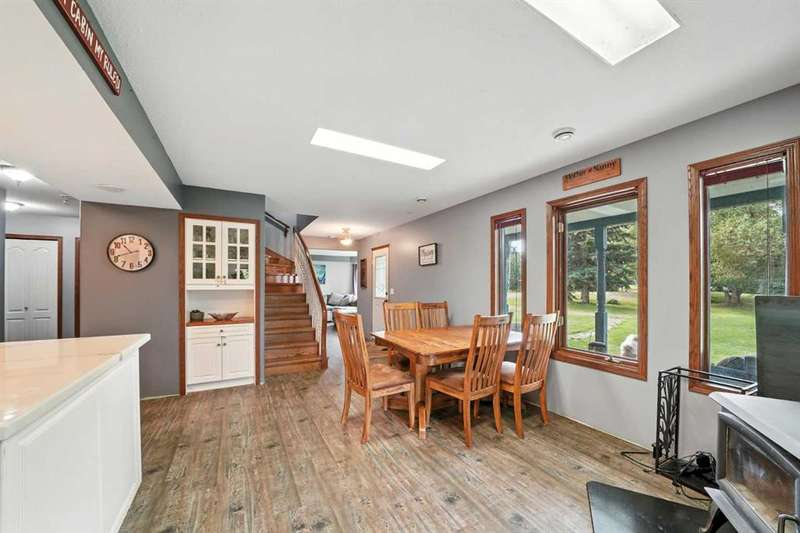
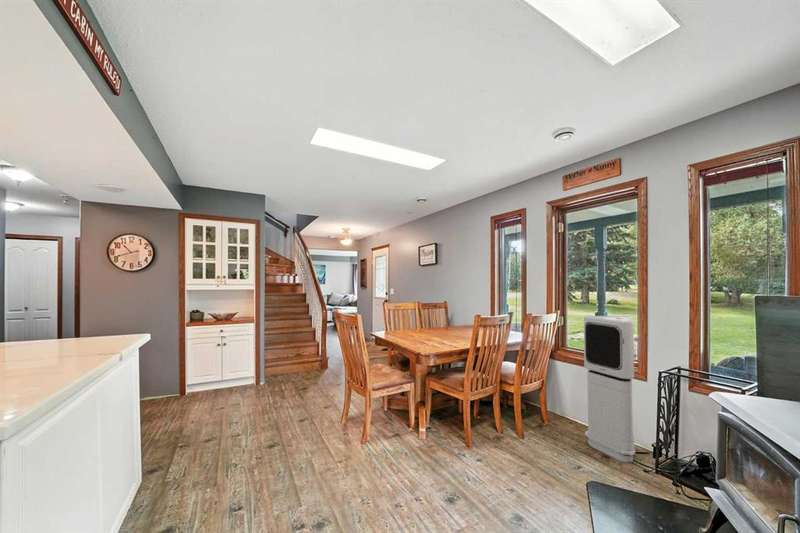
+ air purifier (616, 382)
